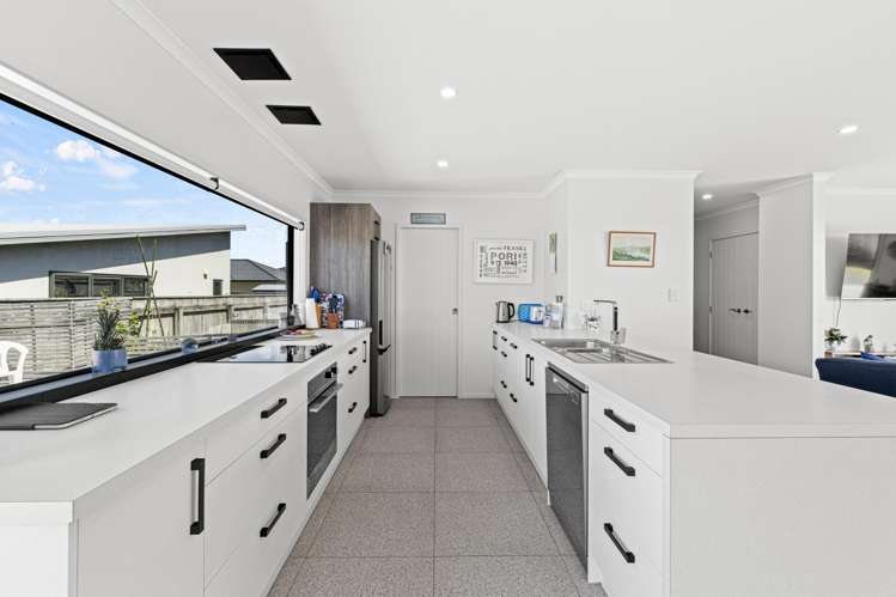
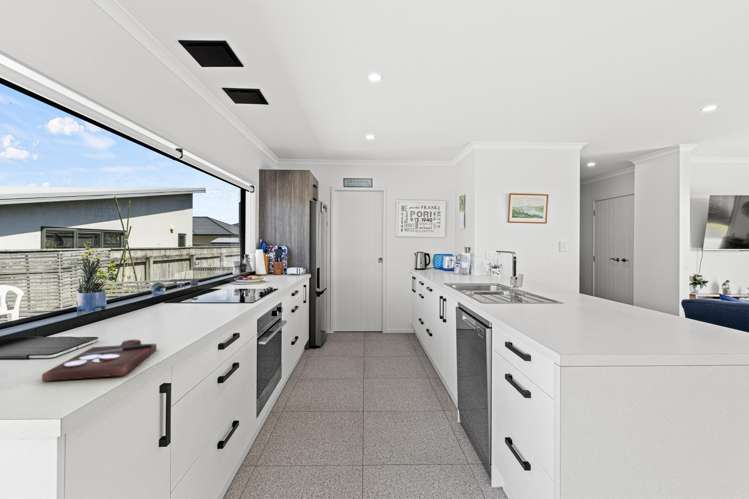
+ cutting board (106, 356)
